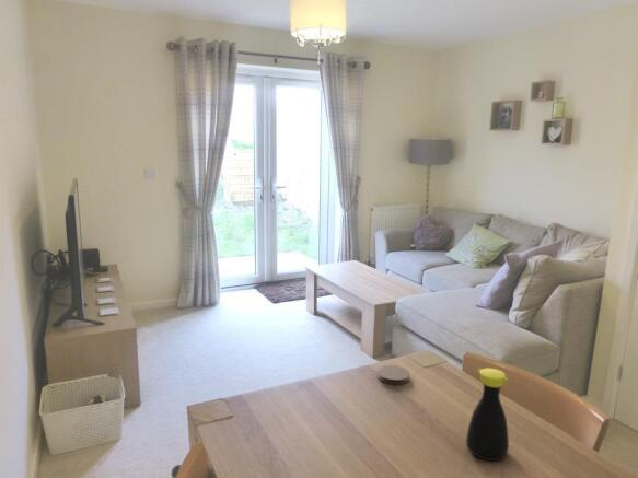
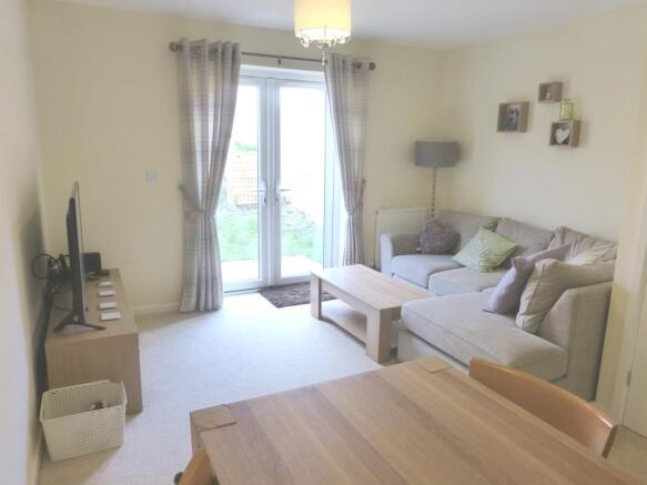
- coaster (393, 374)
- bottle (489, 411)
